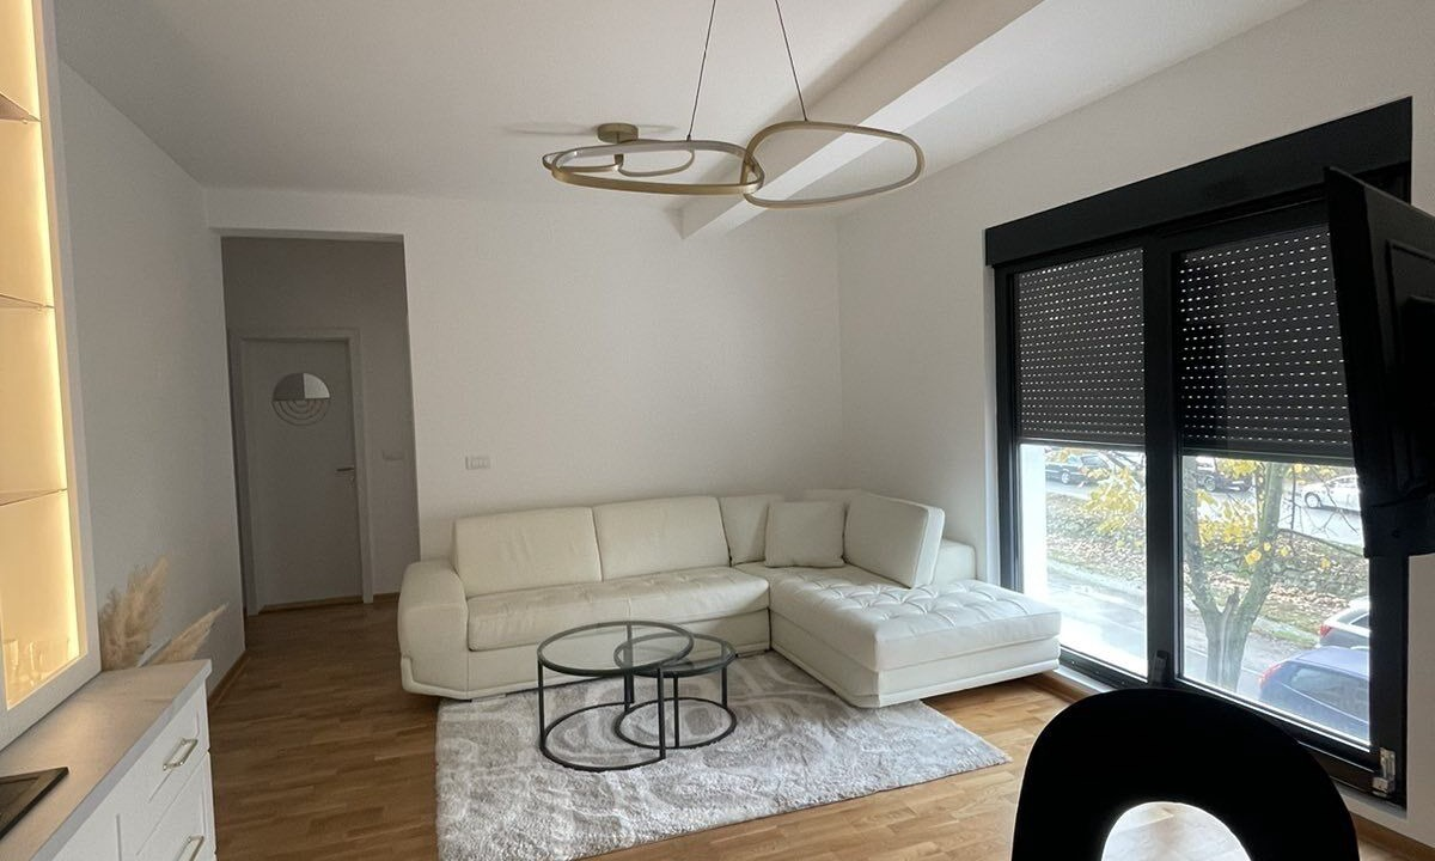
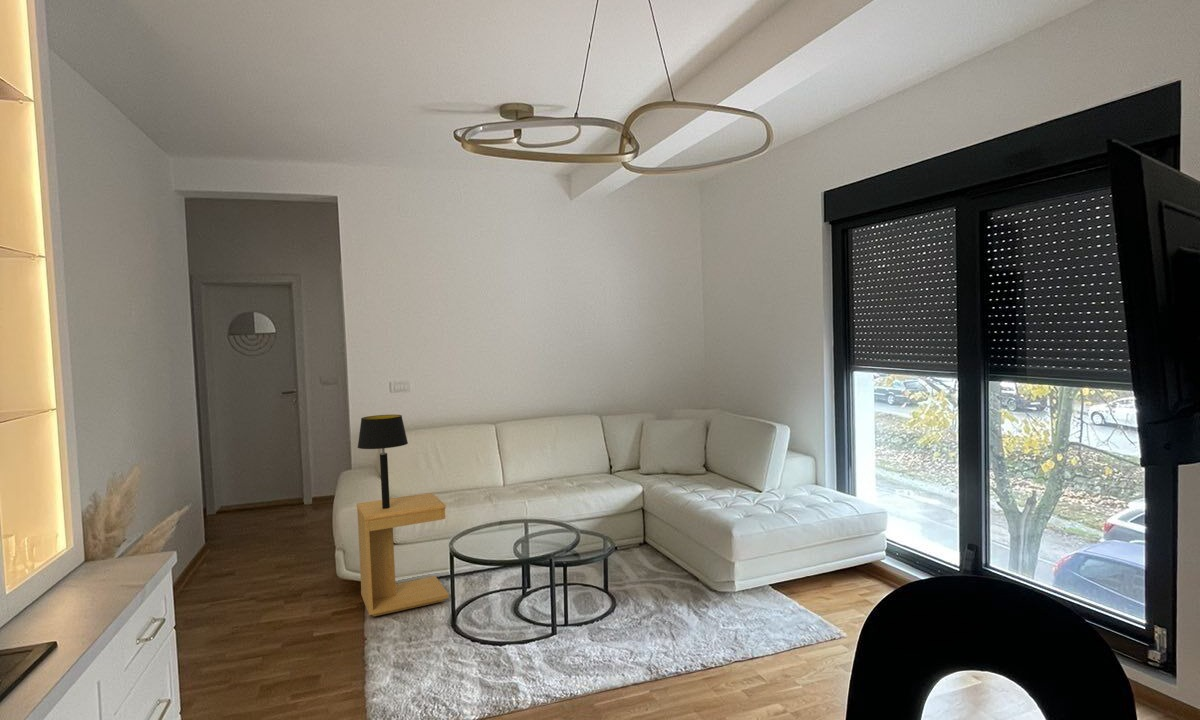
+ table lamp (383, 462)
+ side table (393, 552)
